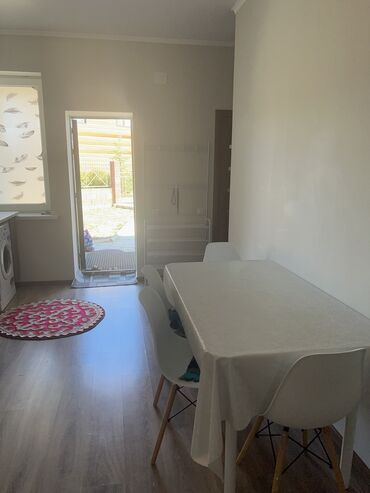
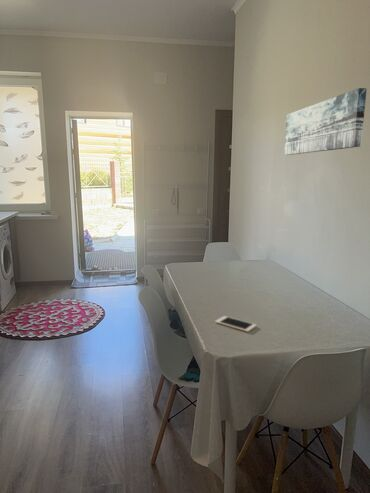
+ cell phone (235, 323)
+ wall art (317, 127)
